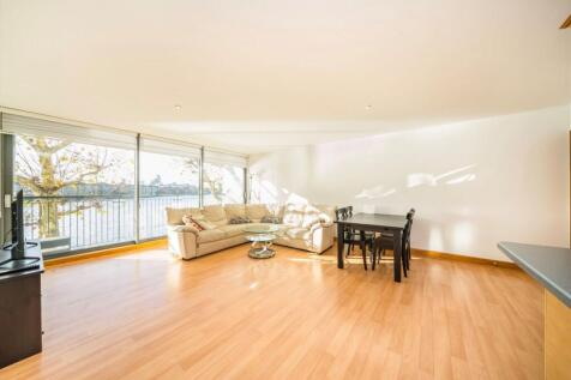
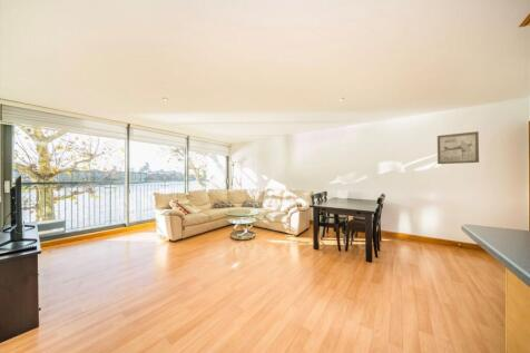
+ wall art (457, 148)
